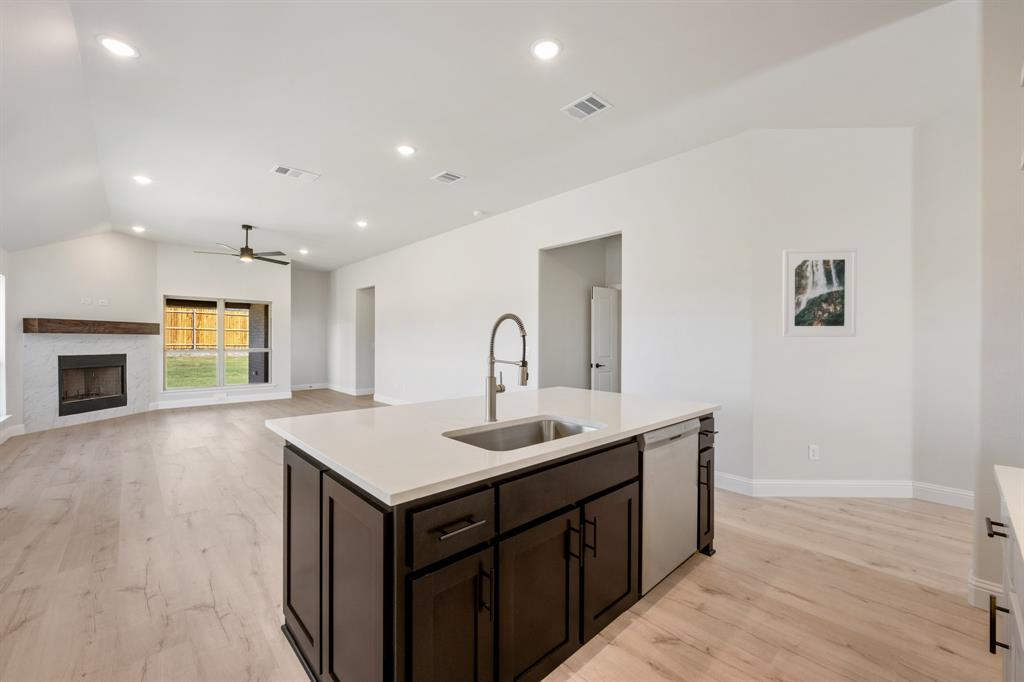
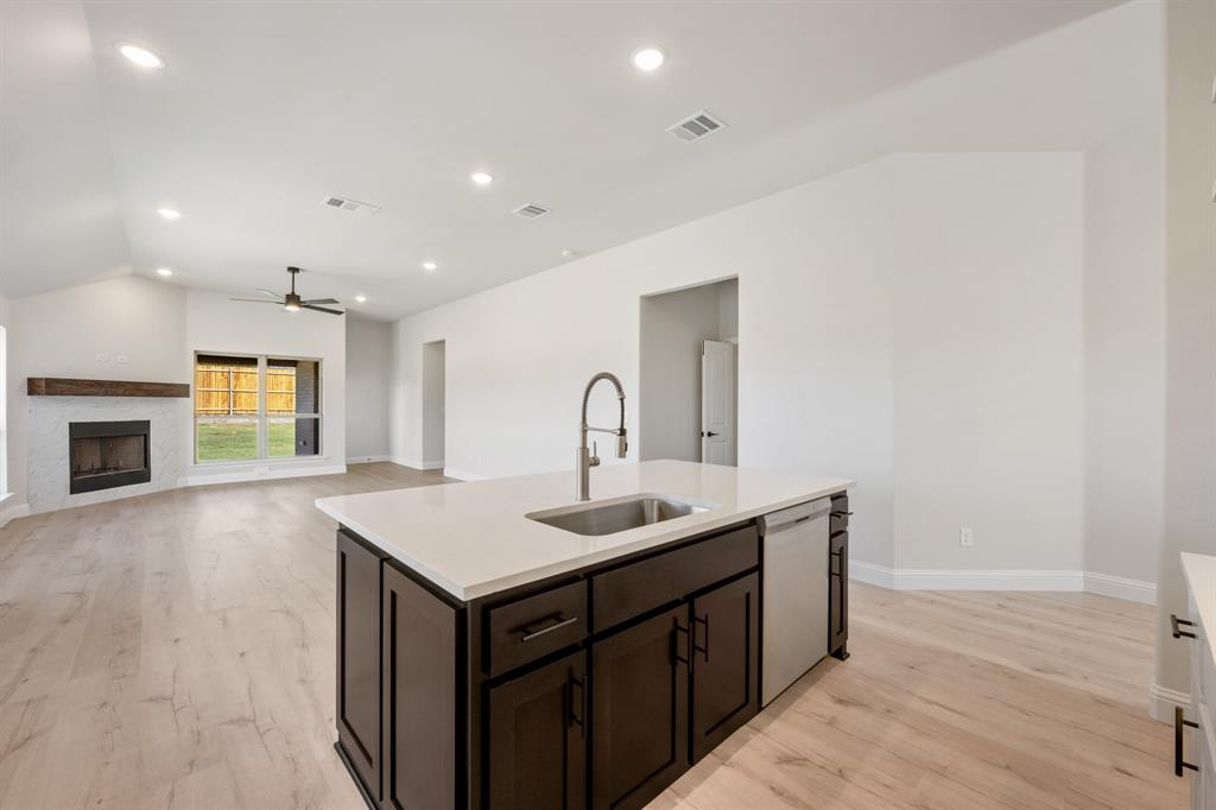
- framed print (819, 293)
